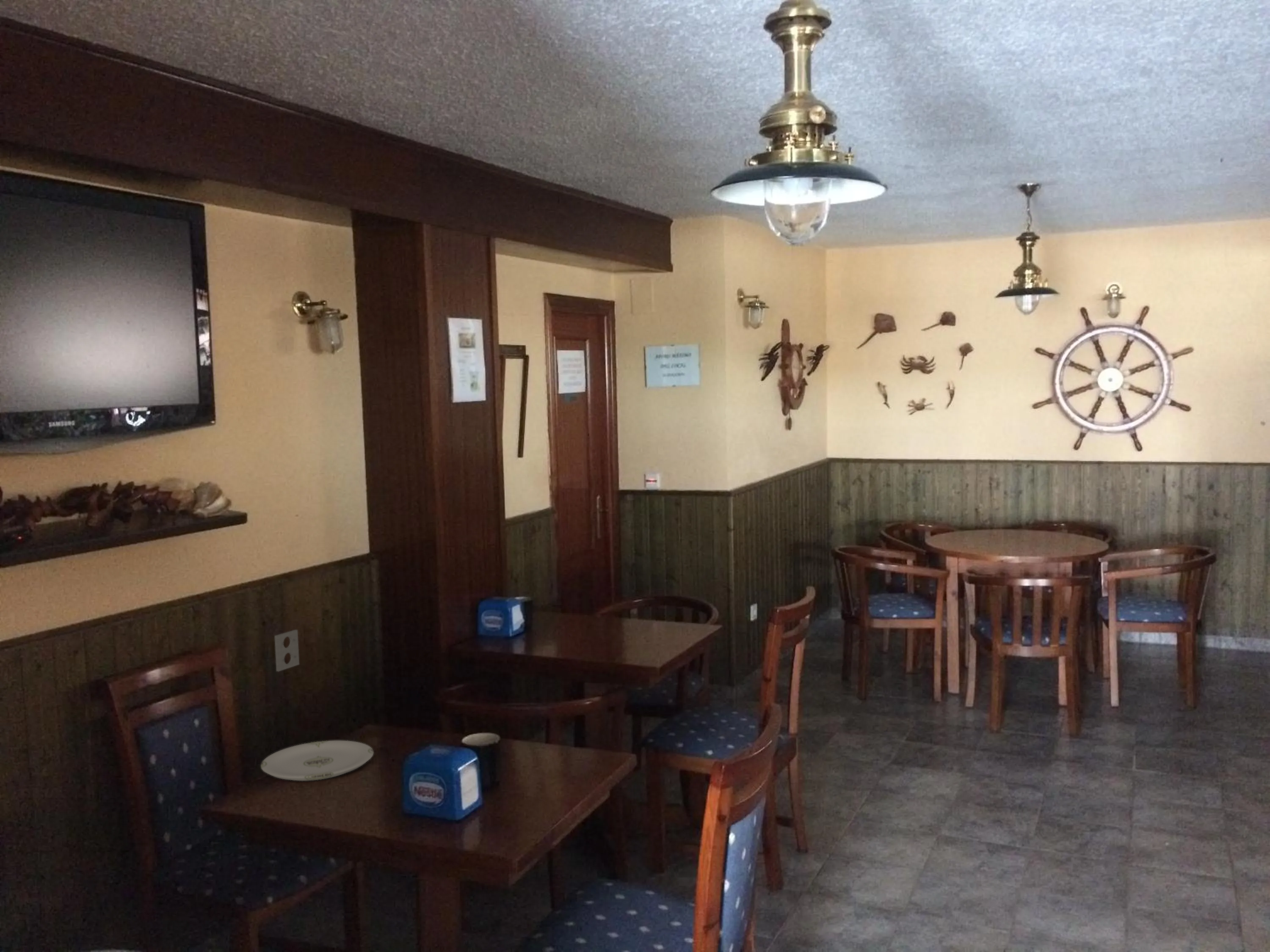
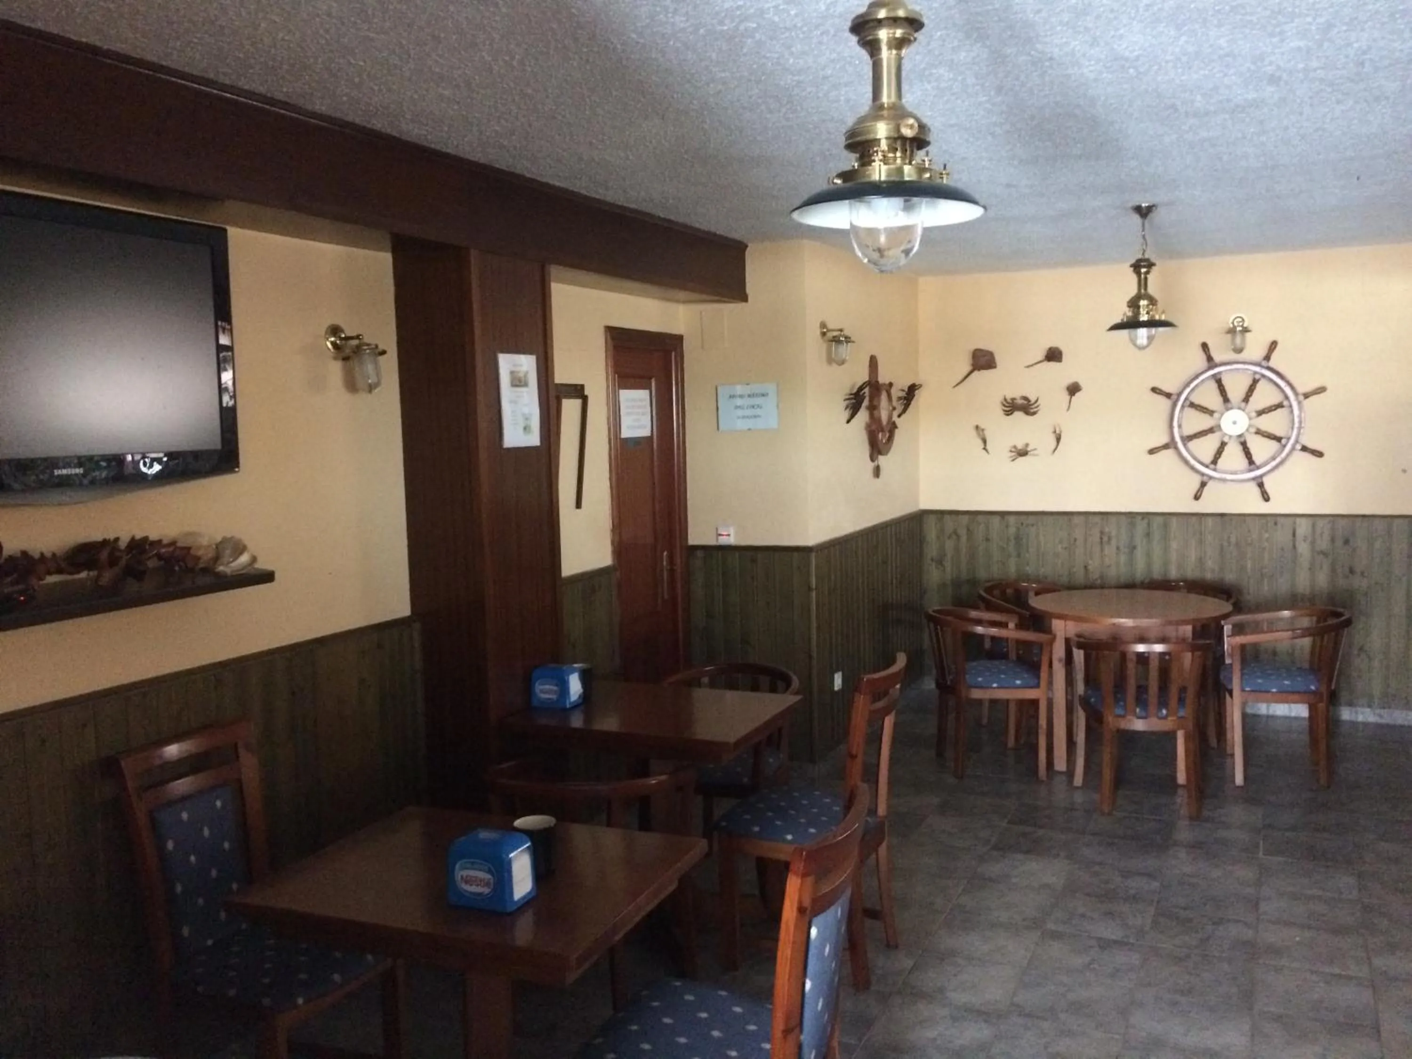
- electrical outlet (288, 650)
- plate (318, 762)
